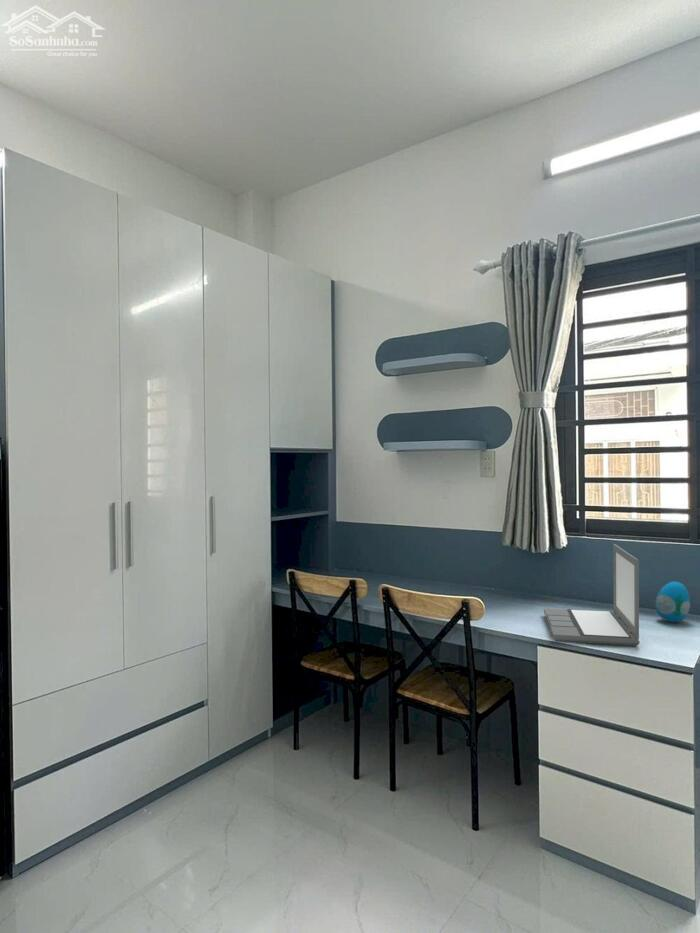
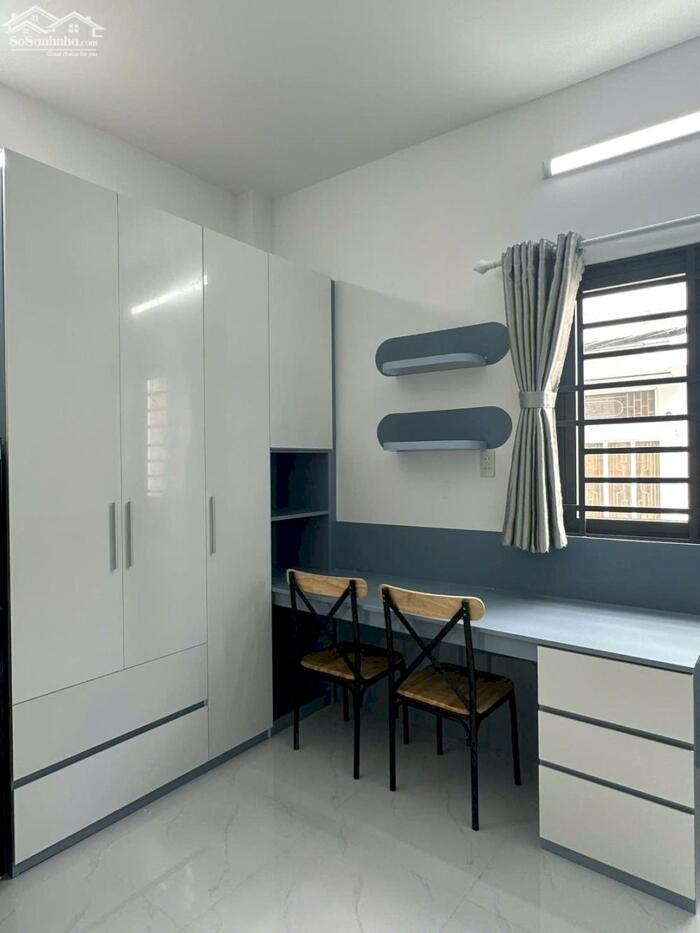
- laptop (587, 610)
- decorative egg (672, 601)
